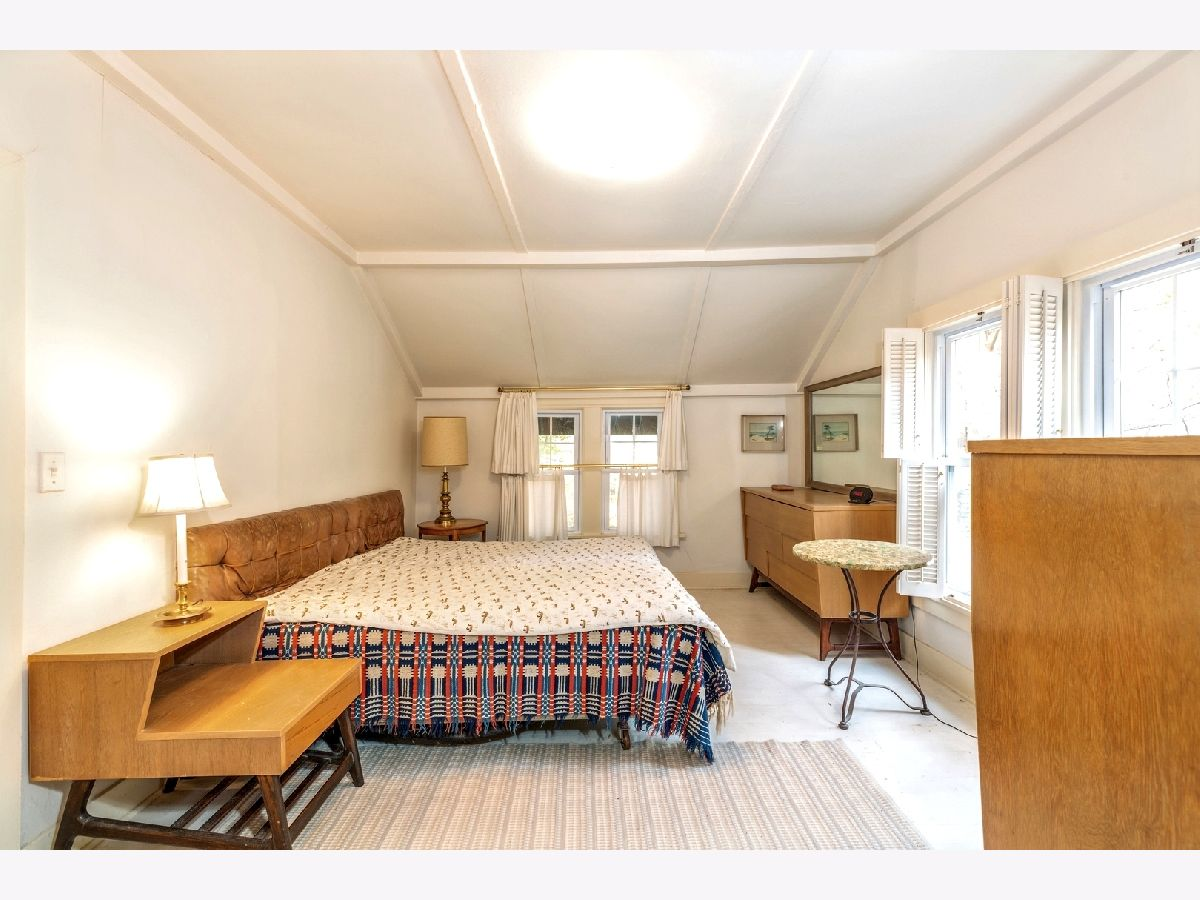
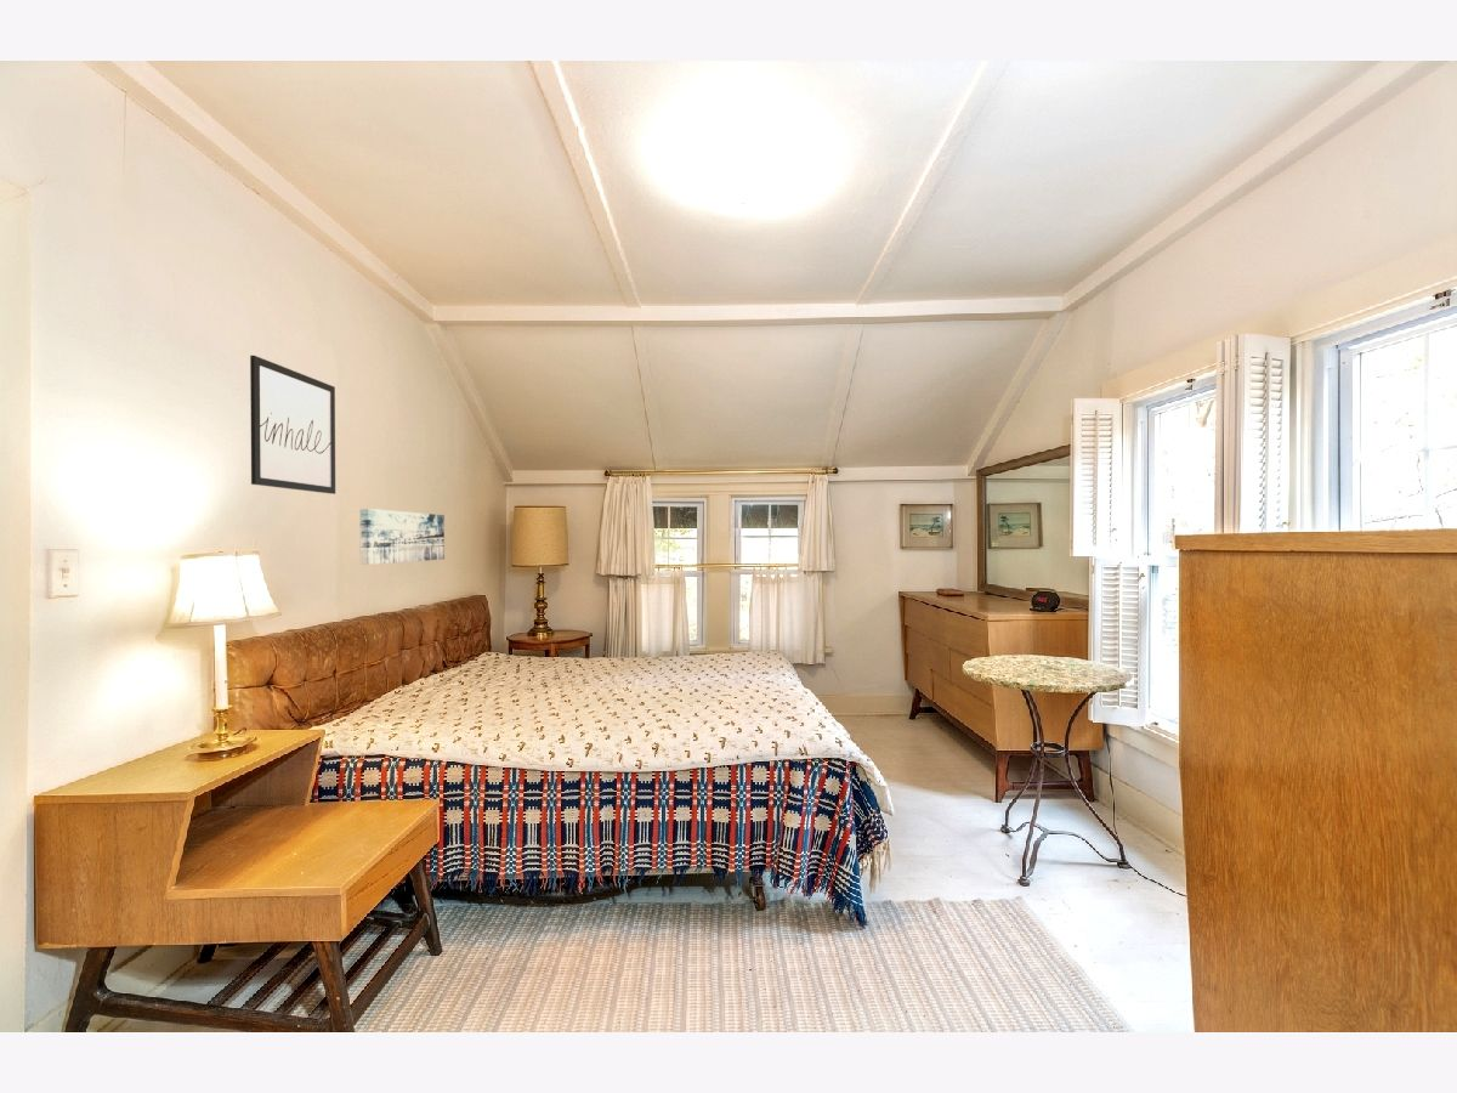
+ wall art (407, 537)
+ wall art (296, 431)
